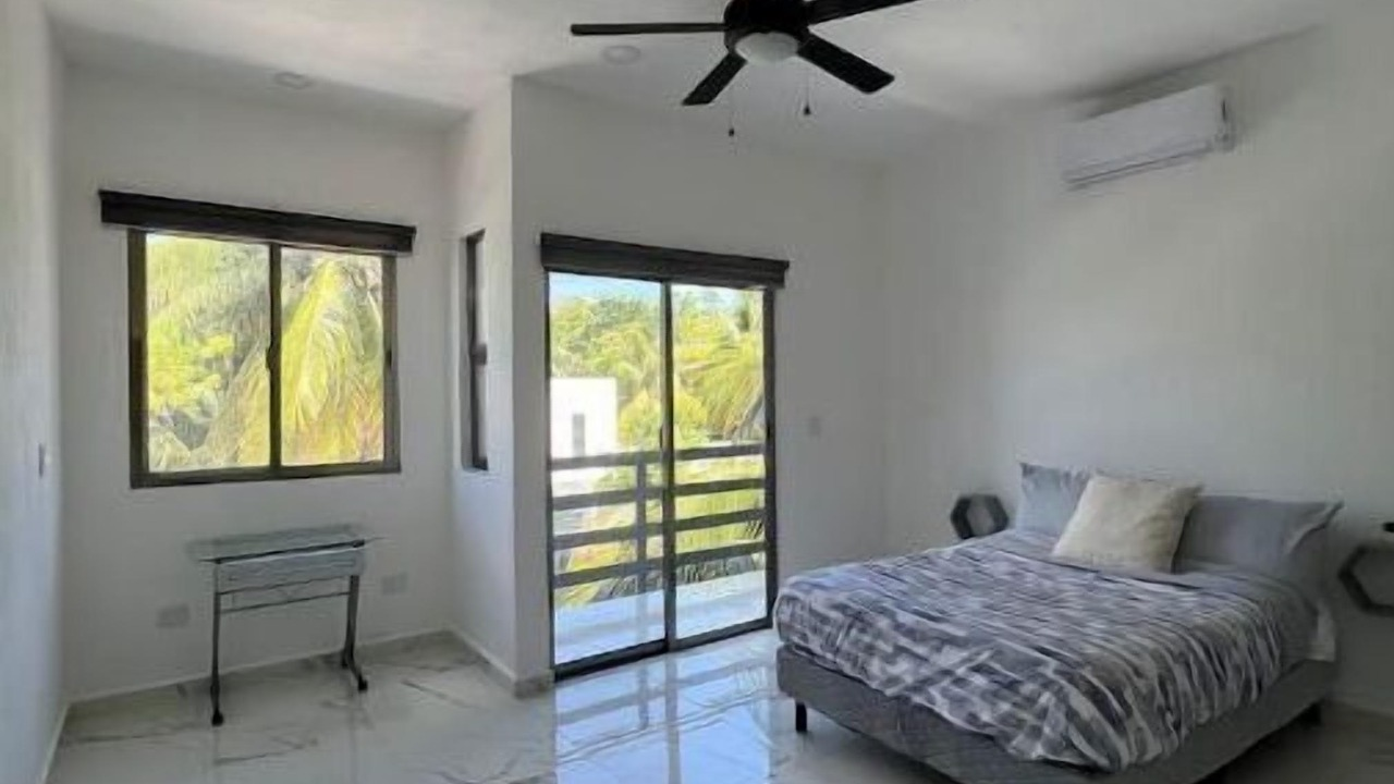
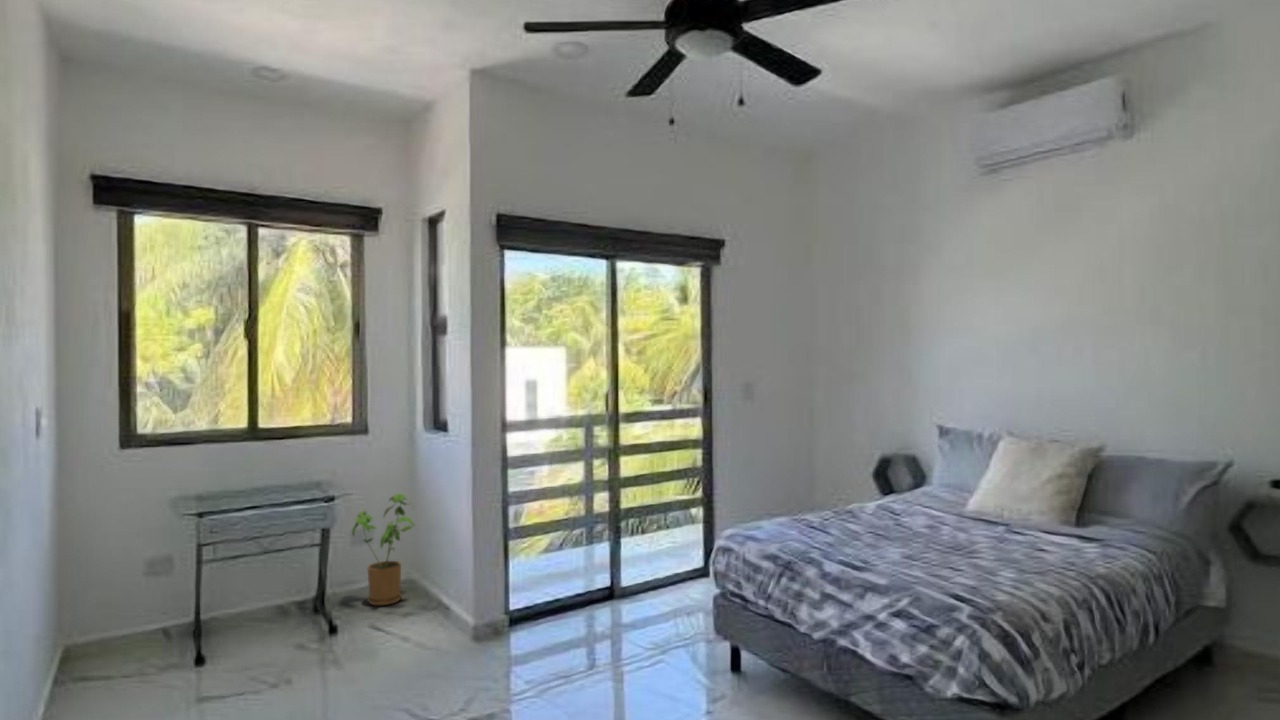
+ house plant (388, 548)
